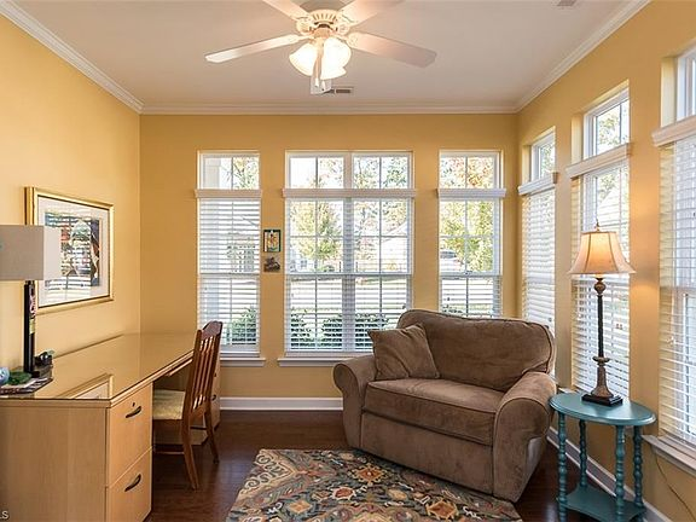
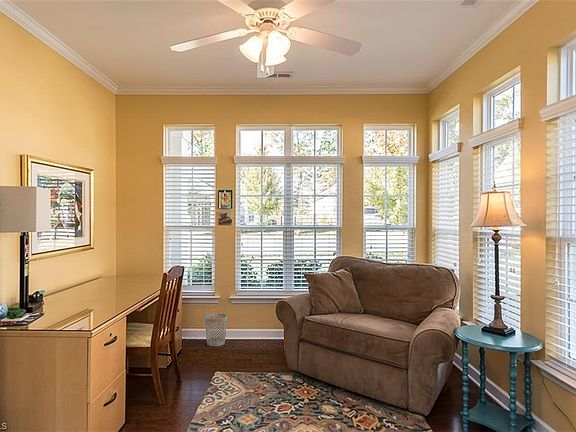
+ wastebasket (215, 329)
